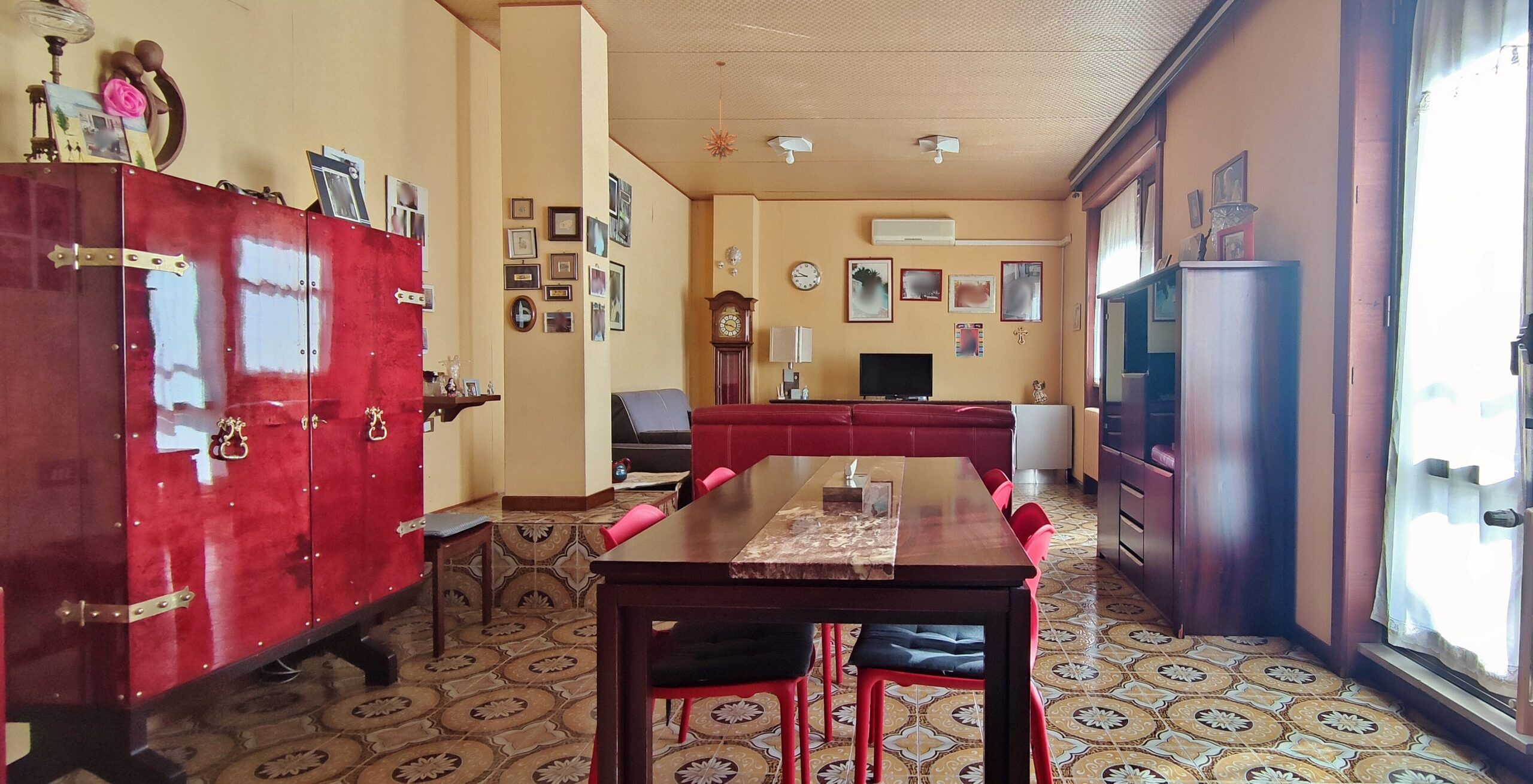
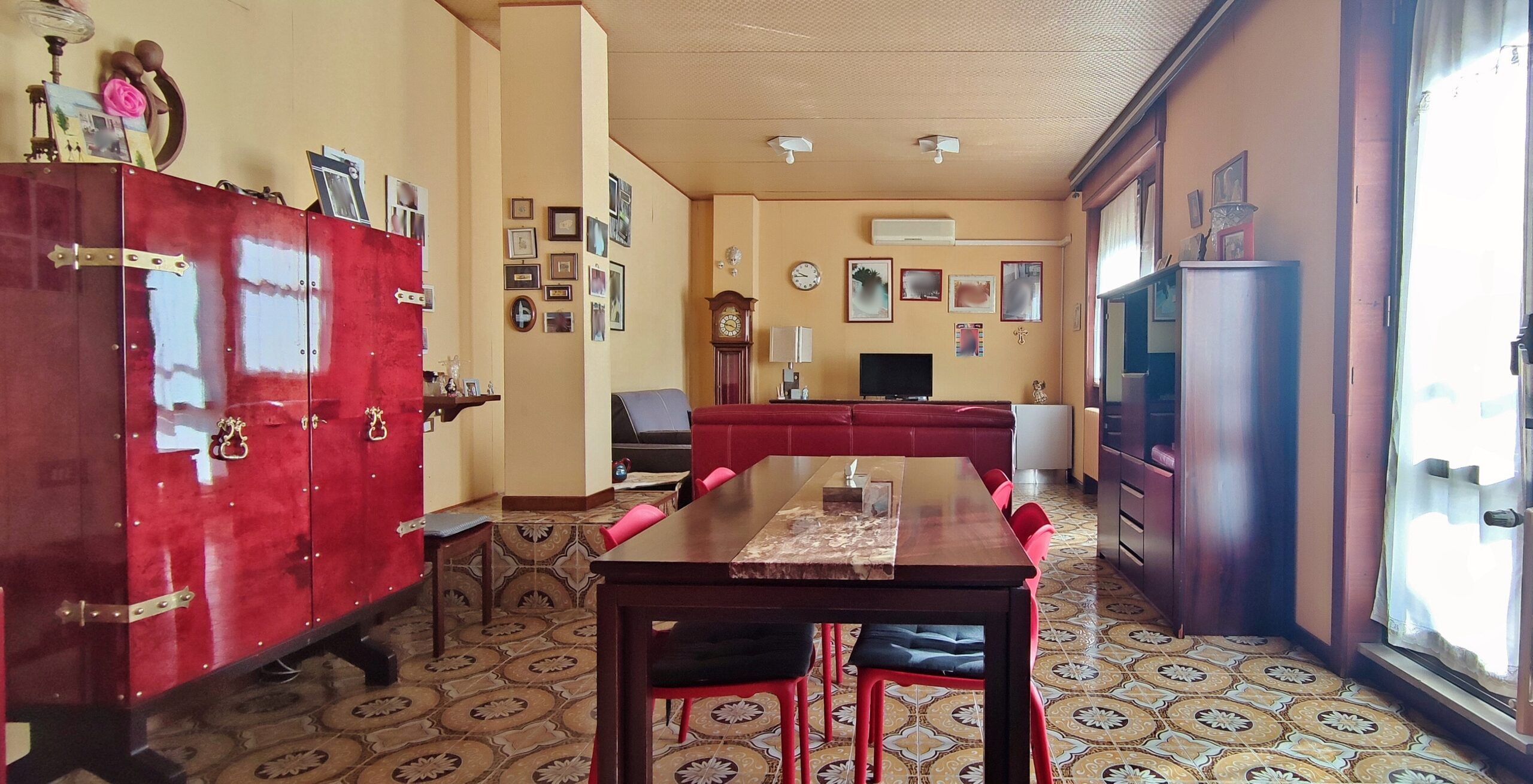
- chandelier (720, 113)
